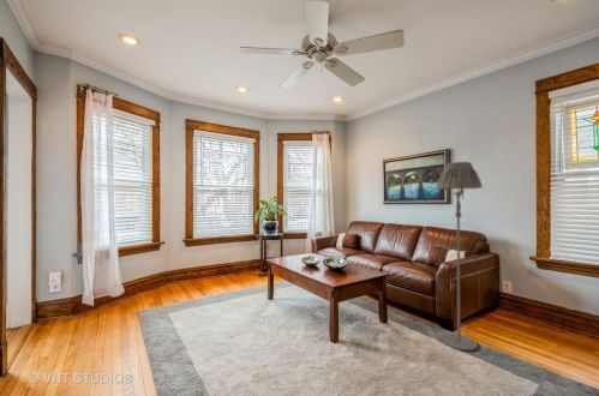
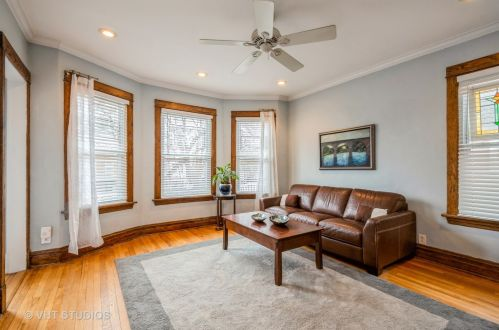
- floor lamp (459, 252)
